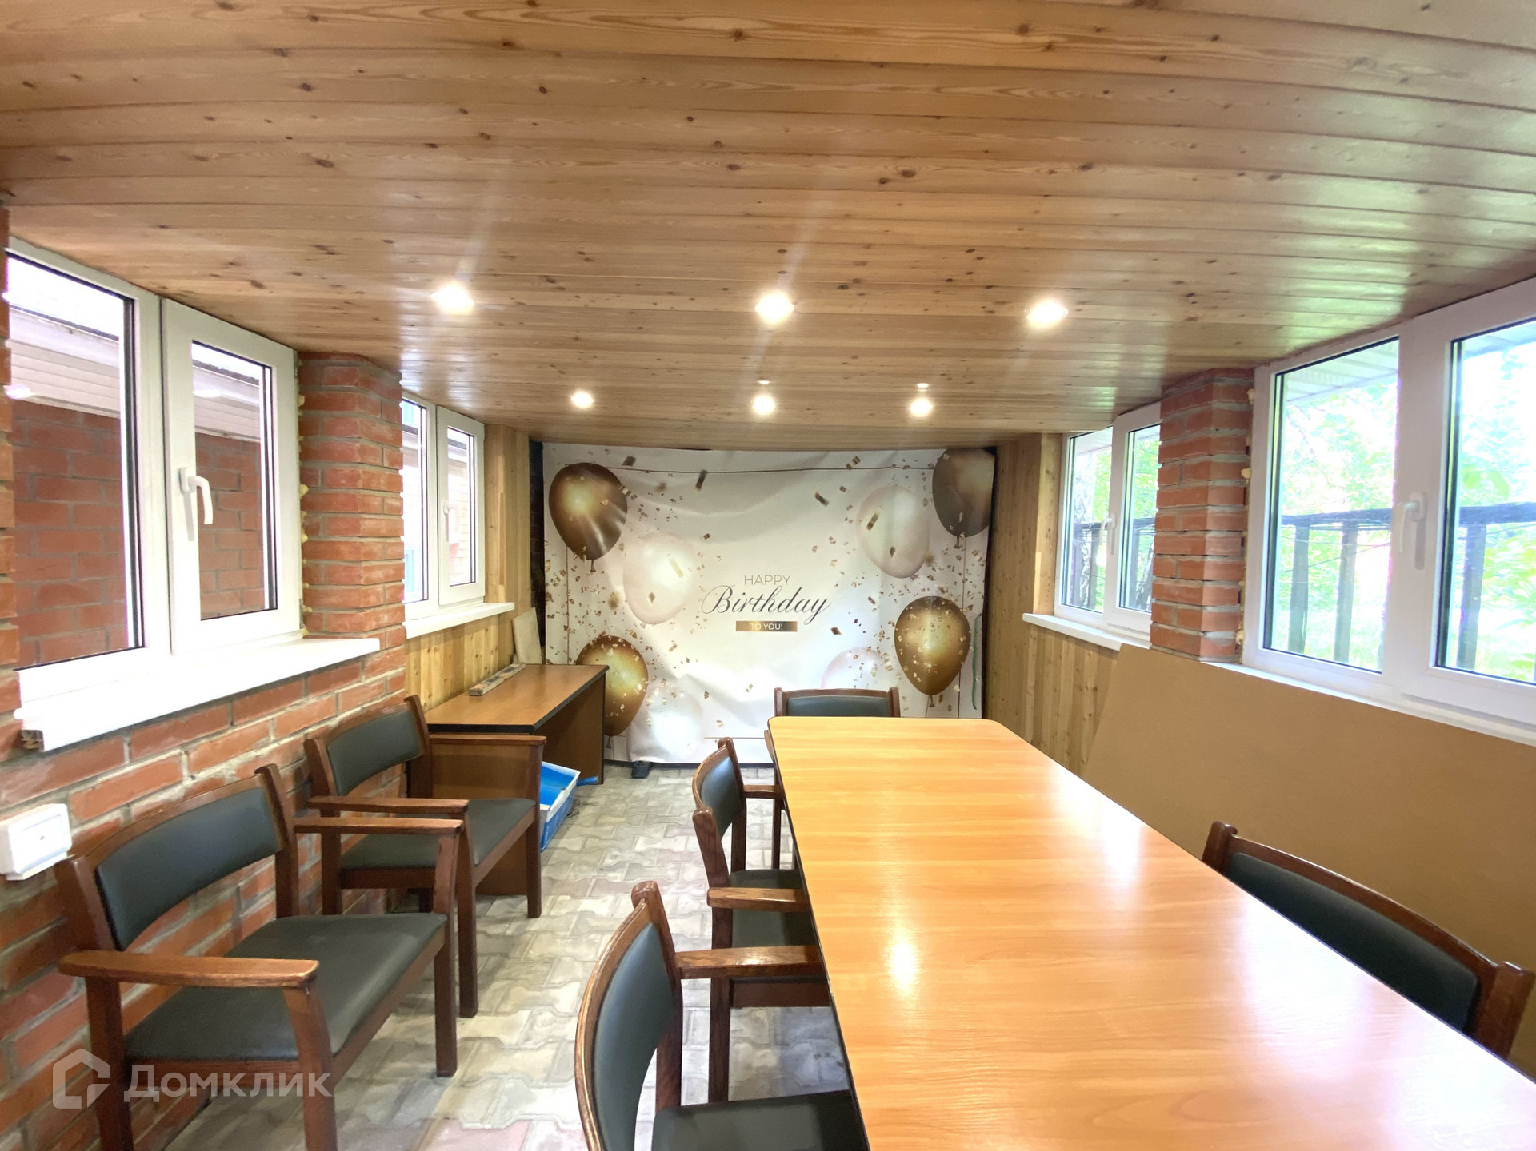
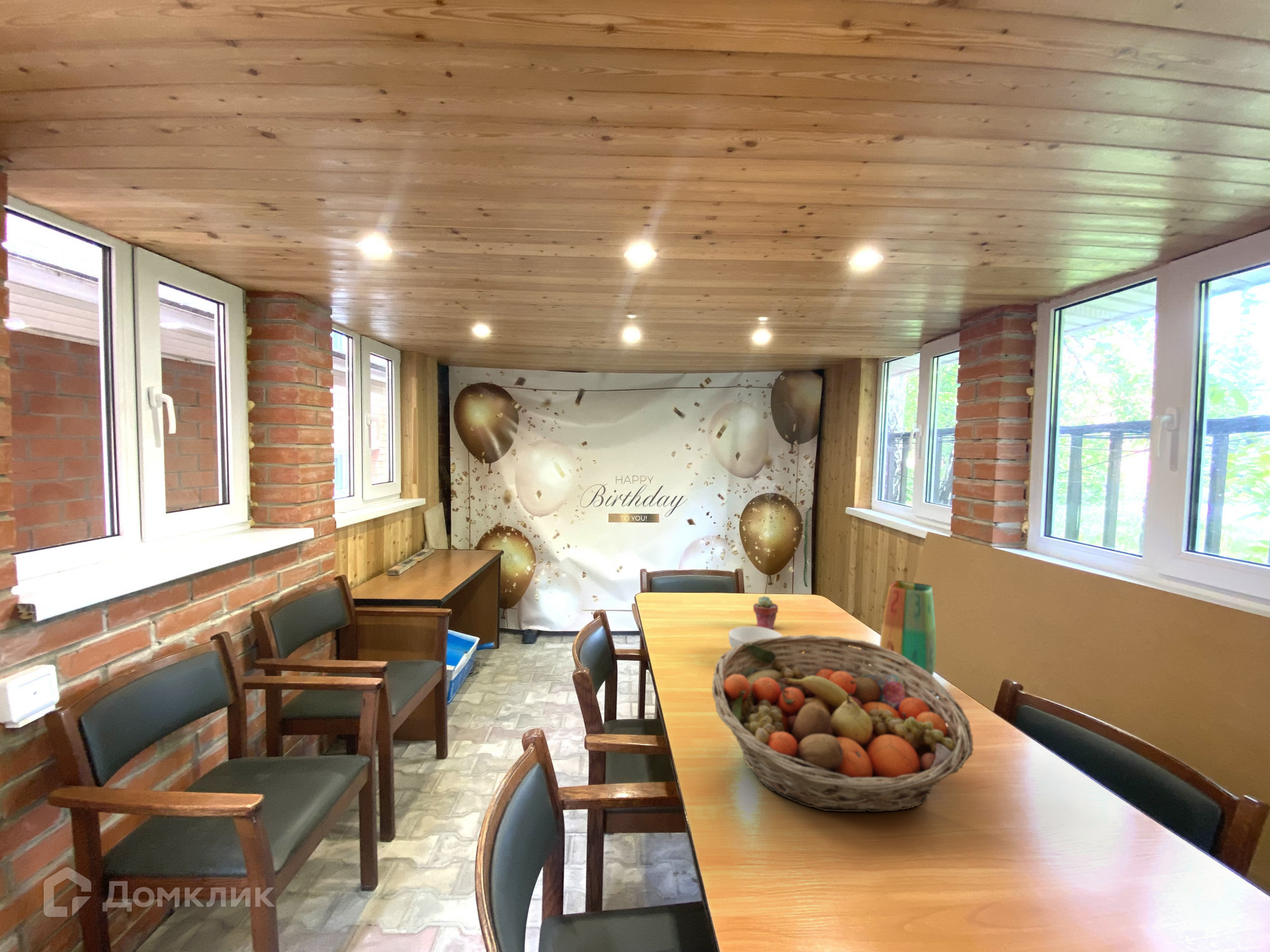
+ vase (908, 634)
+ fruit basket (833, 715)
+ cereal bowl (755, 640)
+ potted succulent (765, 612)
